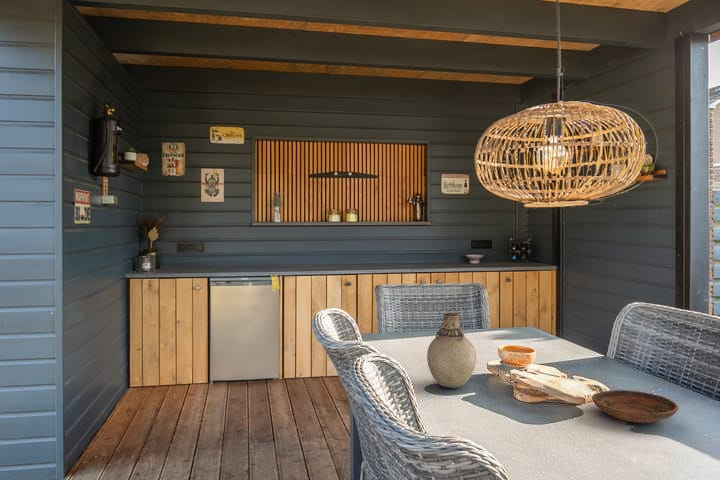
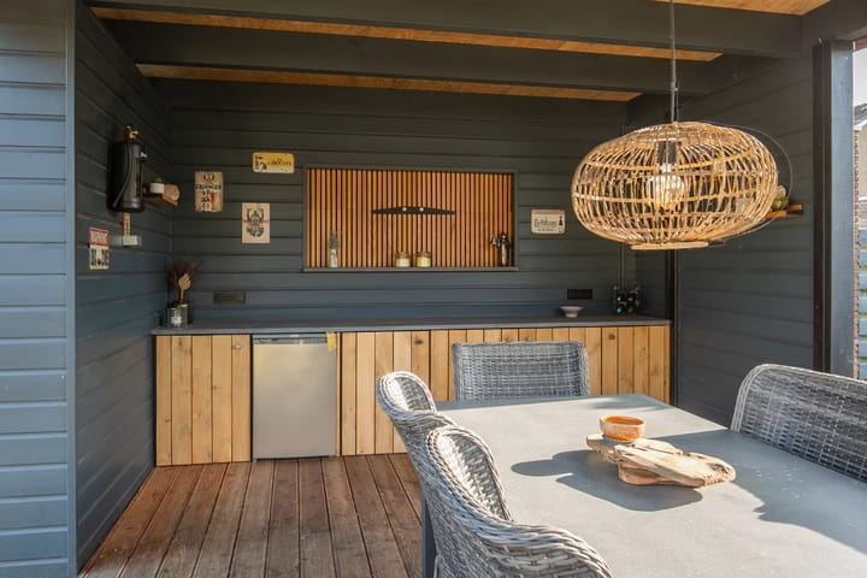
- bowl (633, 408)
- vase (451, 349)
